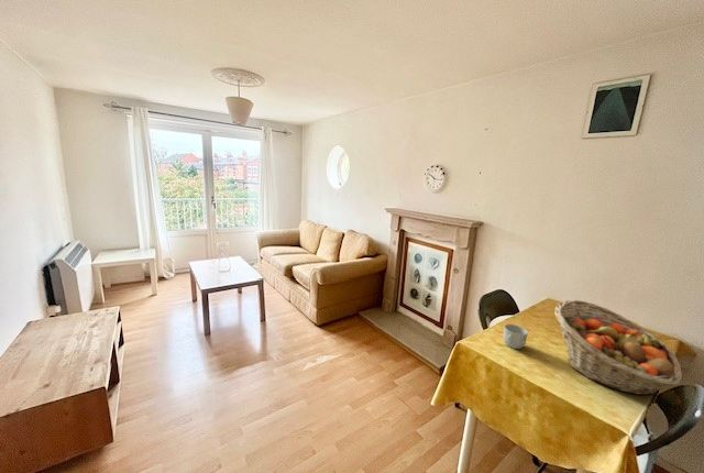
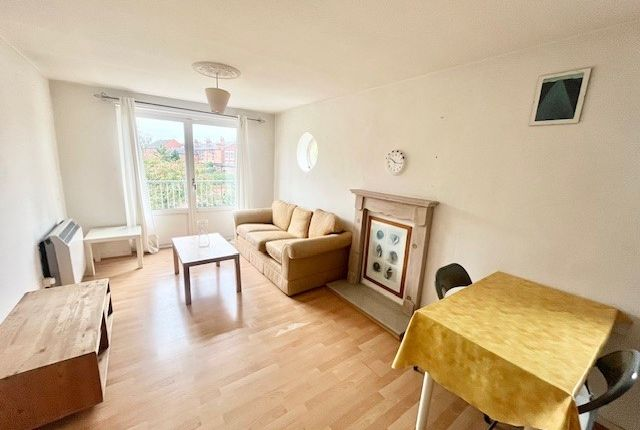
- fruit basket (610, 342)
- mug (513, 338)
